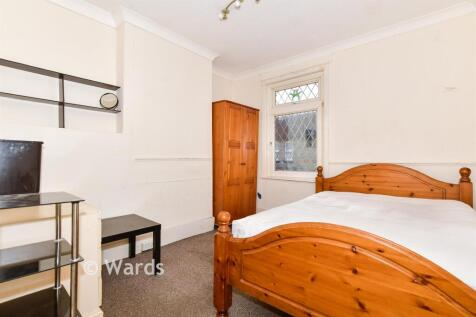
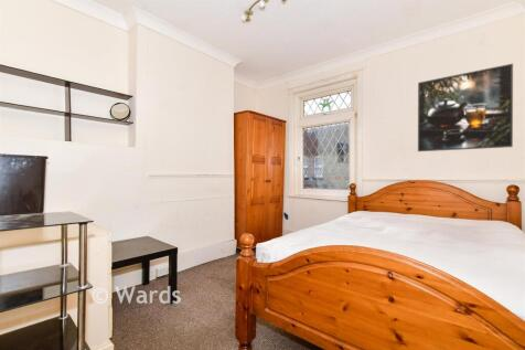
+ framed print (460, 112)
